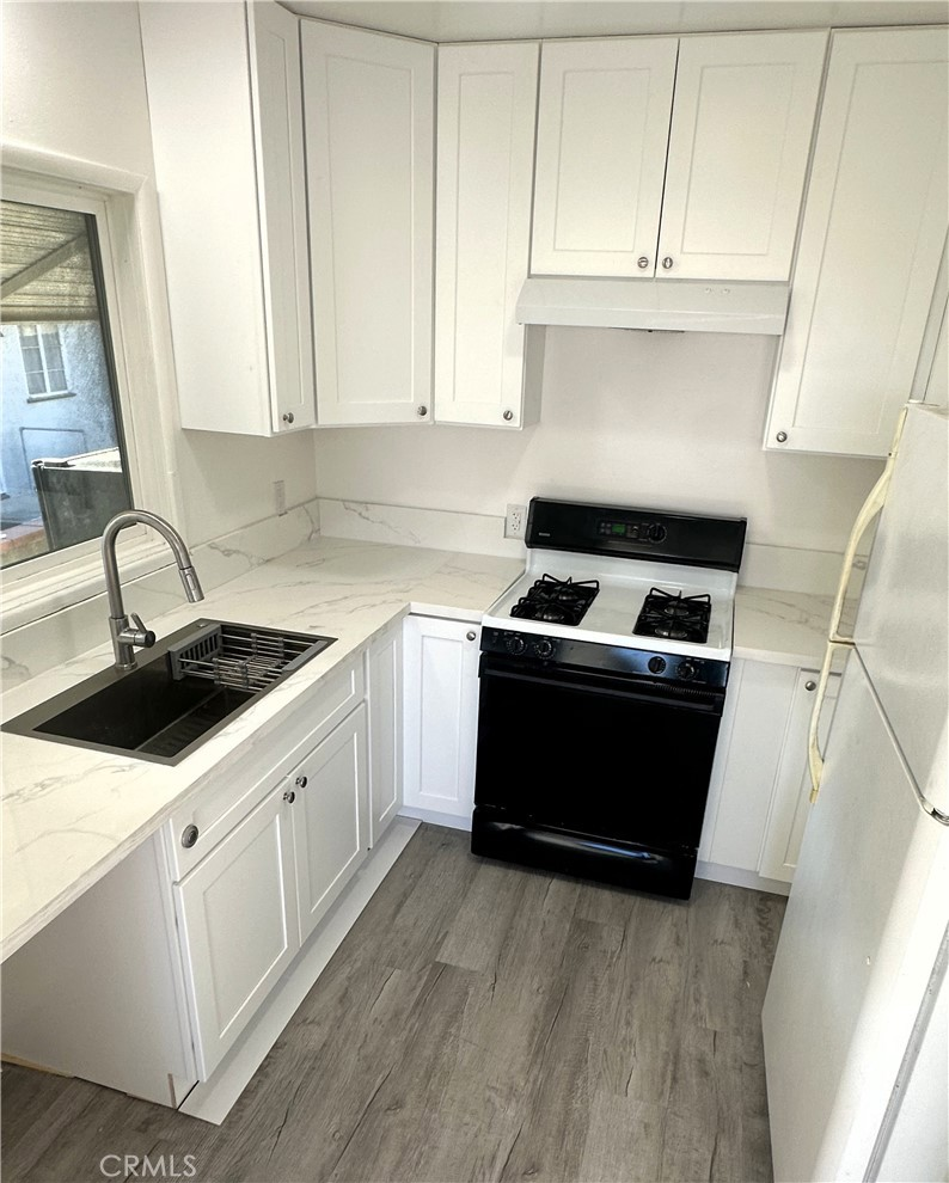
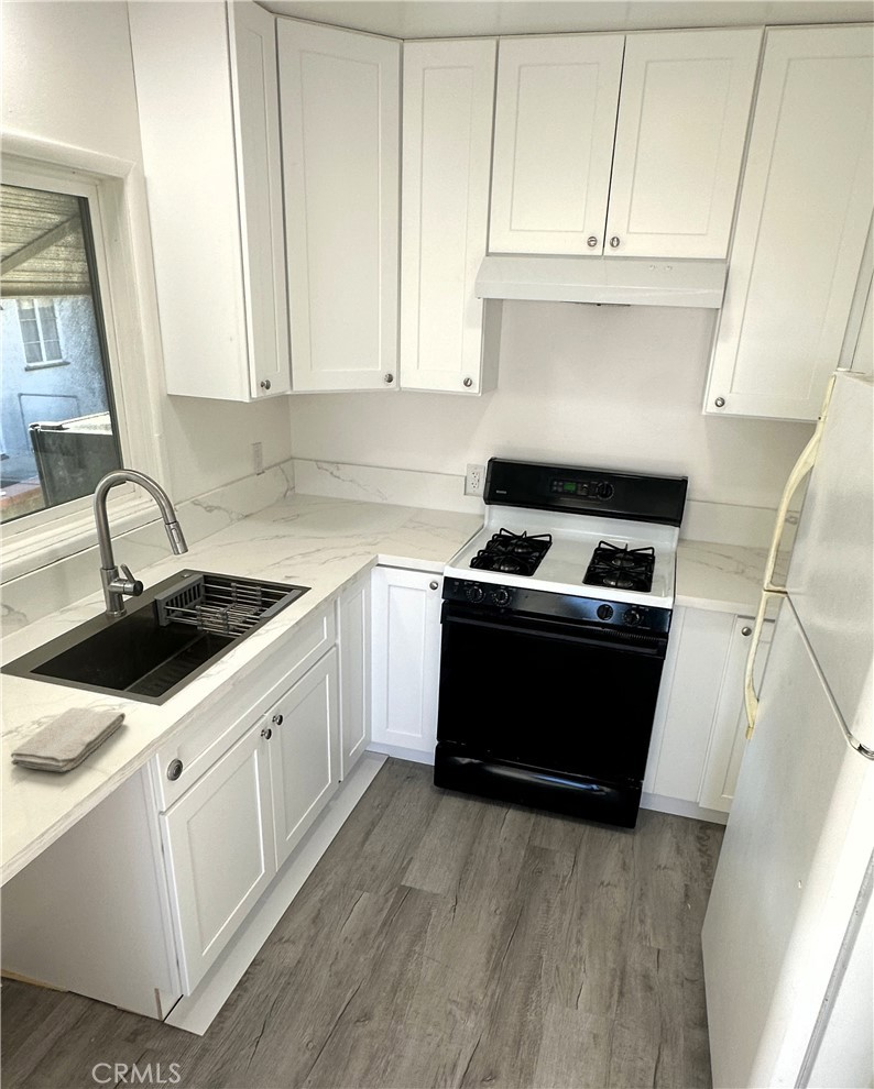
+ washcloth (69, 736)
